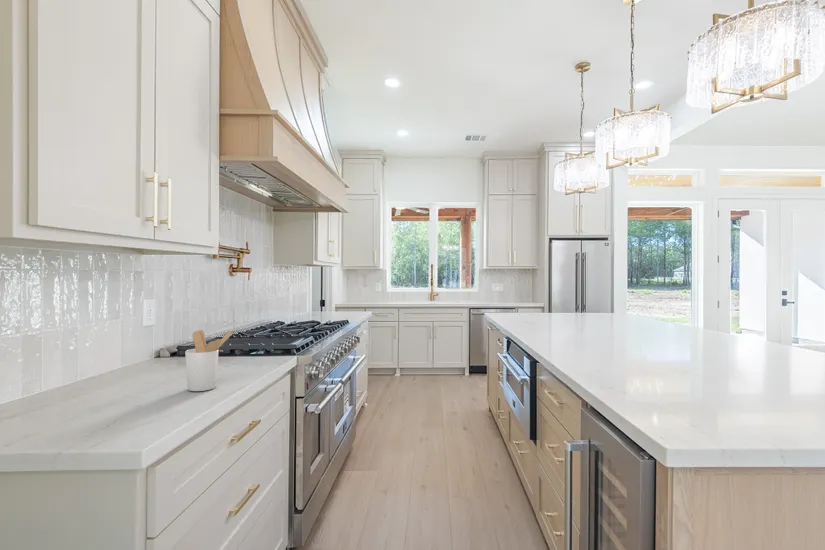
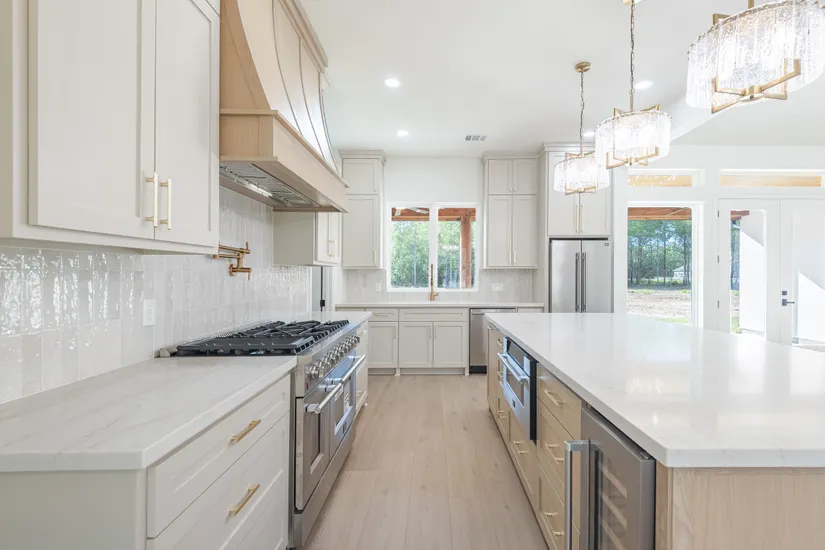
- utensil holder (210, 358)
